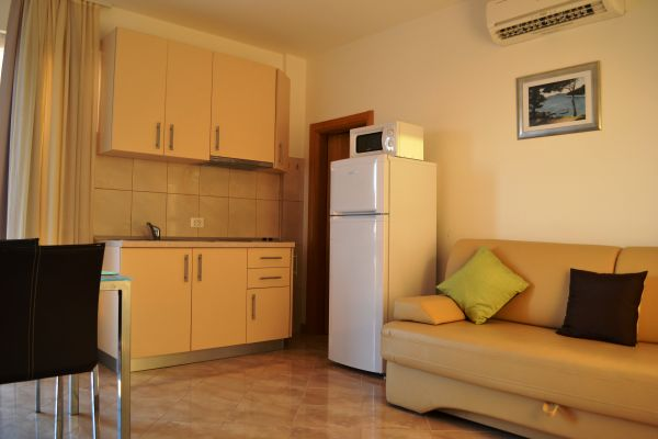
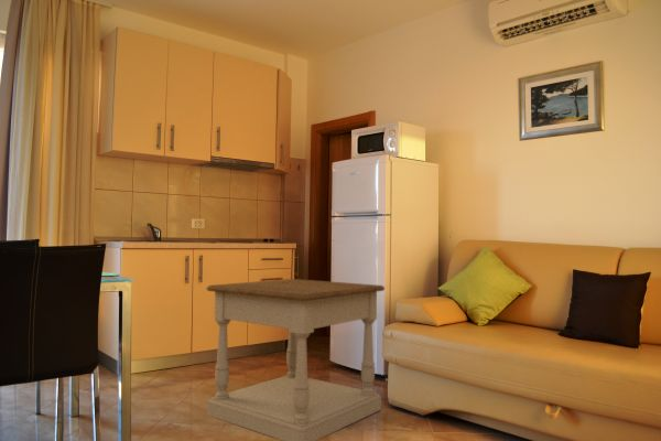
+ side table (296, 347)
